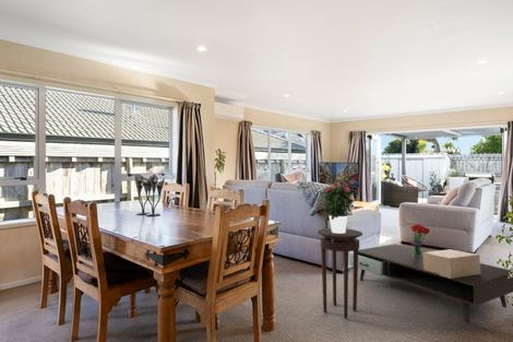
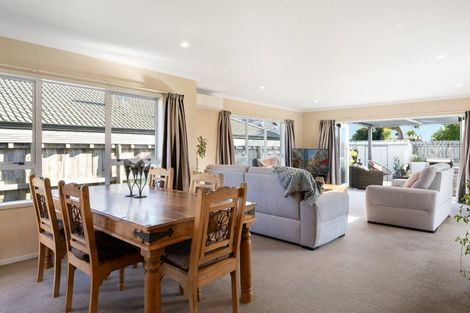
- decorative box (451, 261)
- coffee table (421, 276)
- bouquet (419, 240)
- potted flower (337, 208)
- stool (335, 271)
